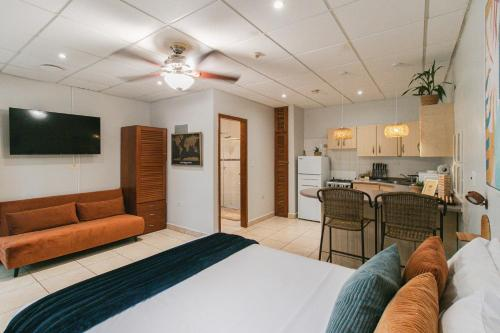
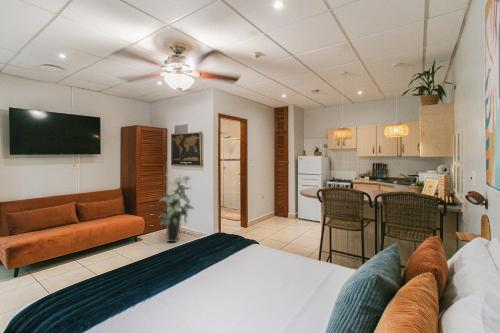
+ indoor plant (174, 207)
